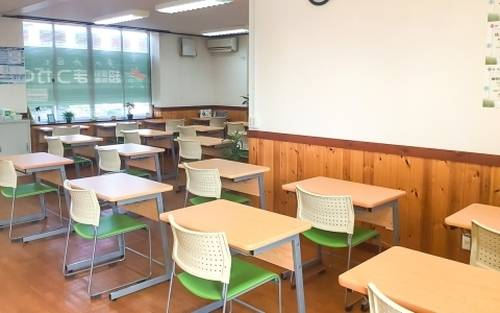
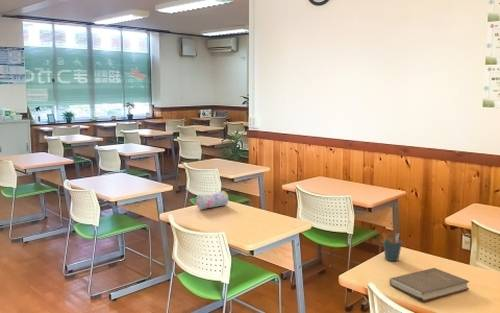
+ pencil case (212, 199)
+ pen holder (392, 245)
+ book (428, 283)
